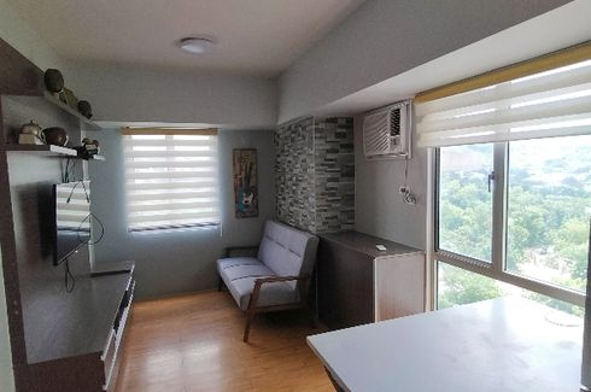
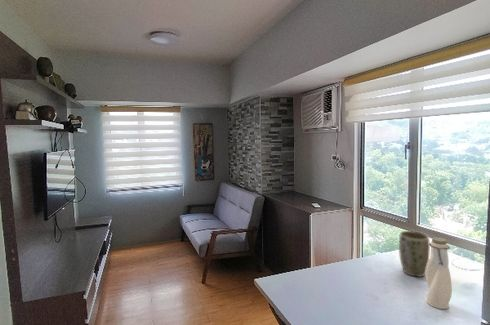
+ plant pot (413, 253)
+ water bottle (439, 272)
